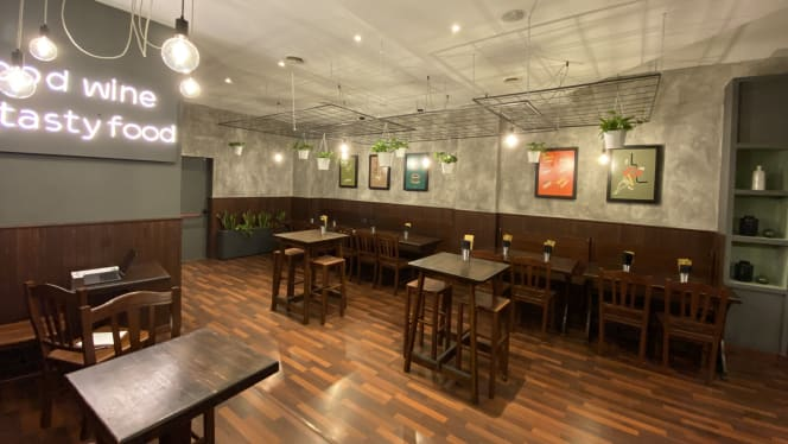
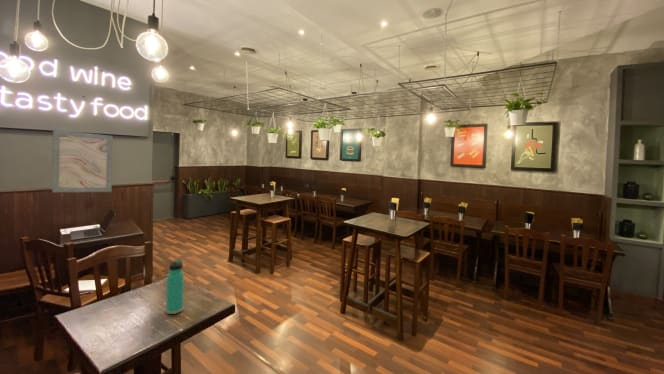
+ wall art (84, 162)
+ thermos bottle (175, 285)
